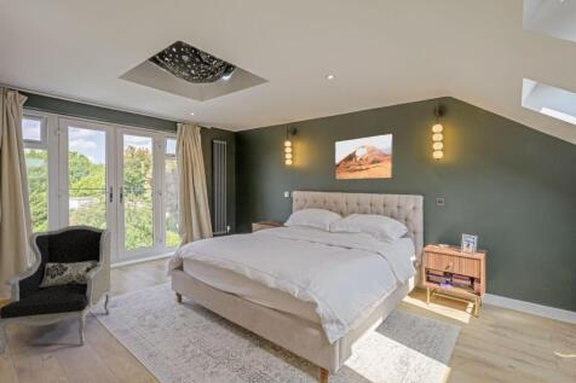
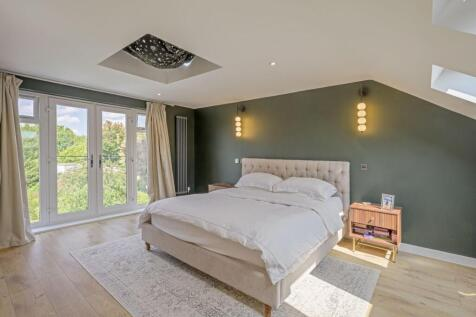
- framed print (362, 158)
- armchair (62, 279)
